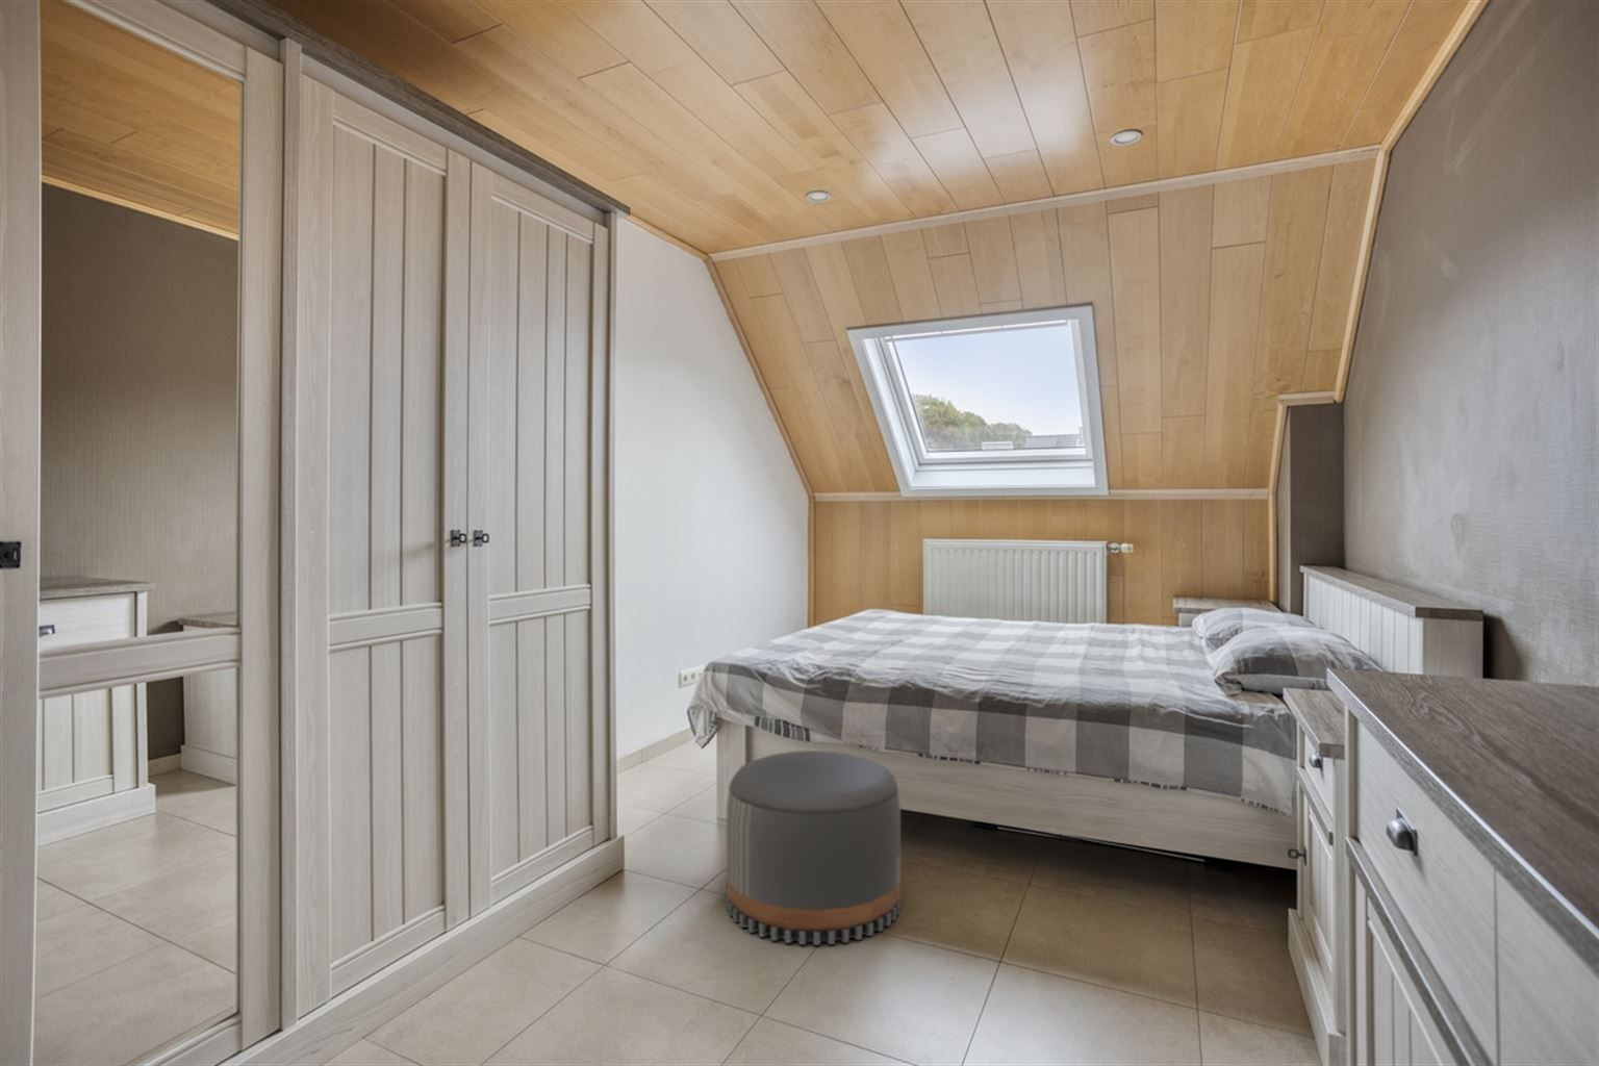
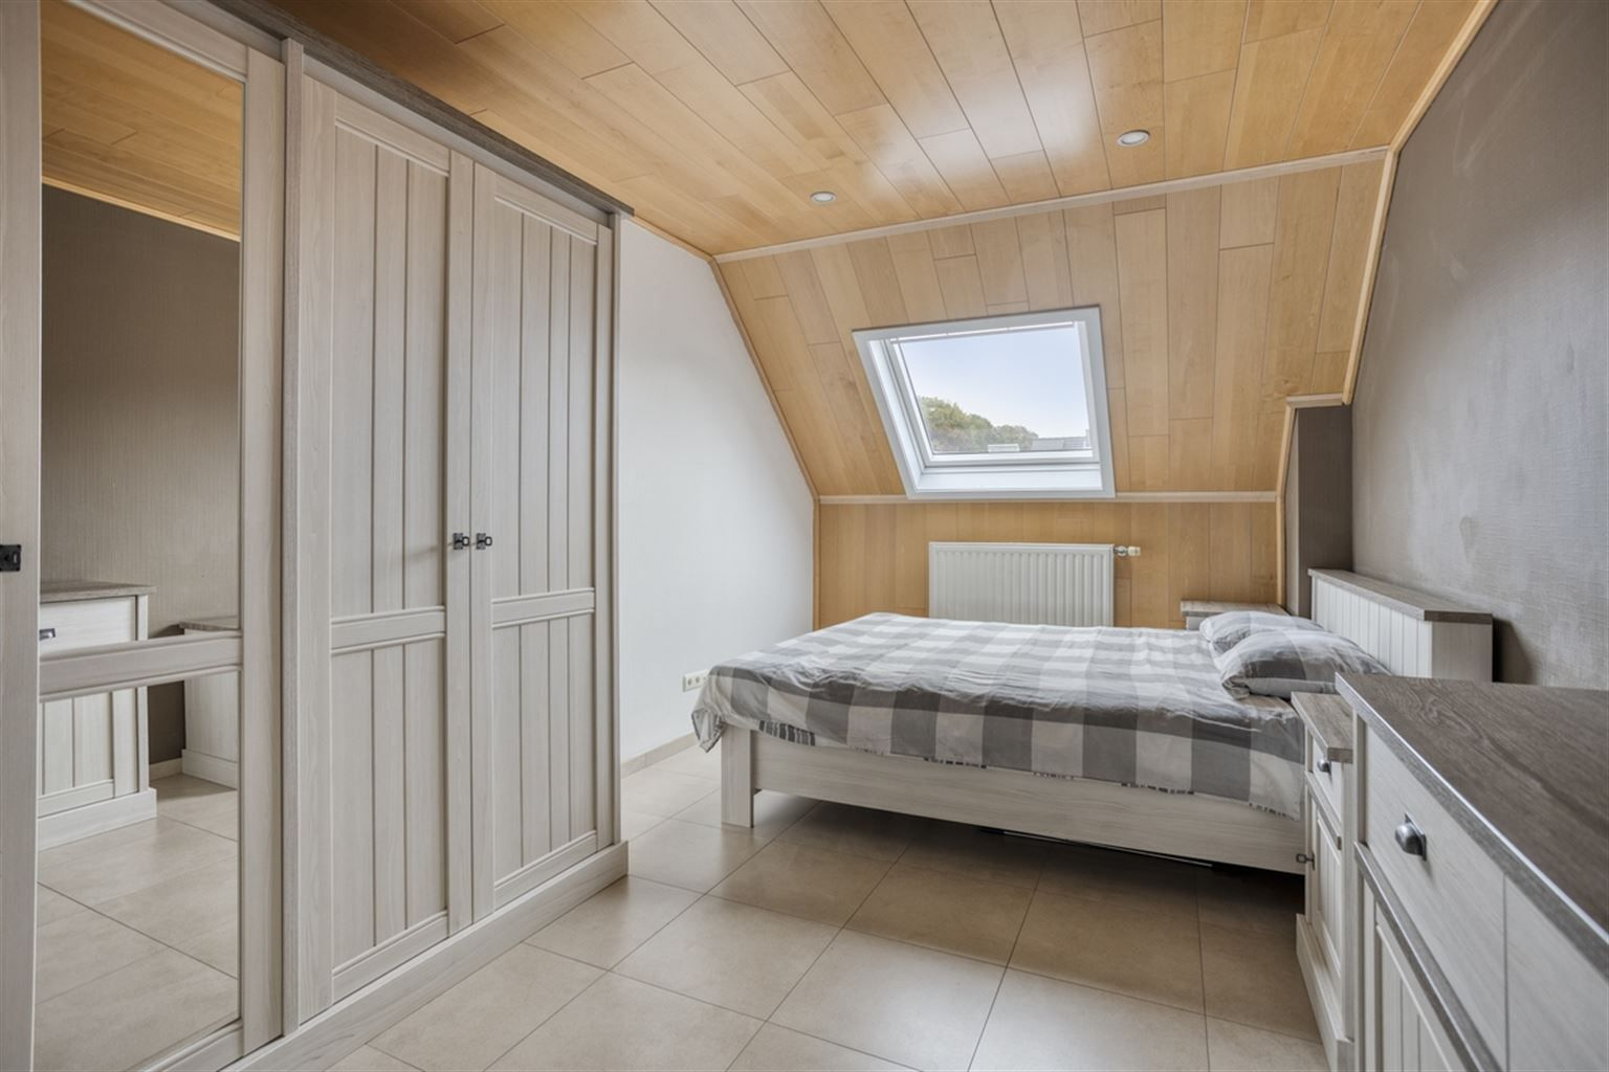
- pouf (813, 829)
